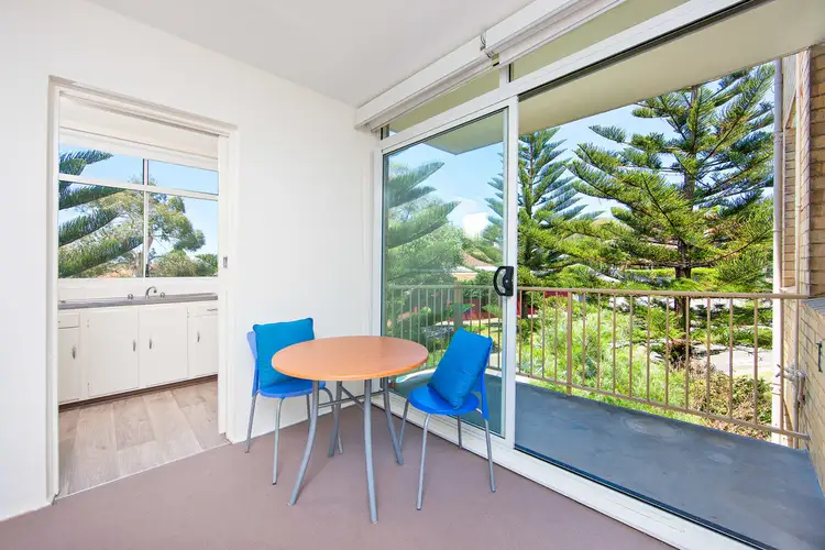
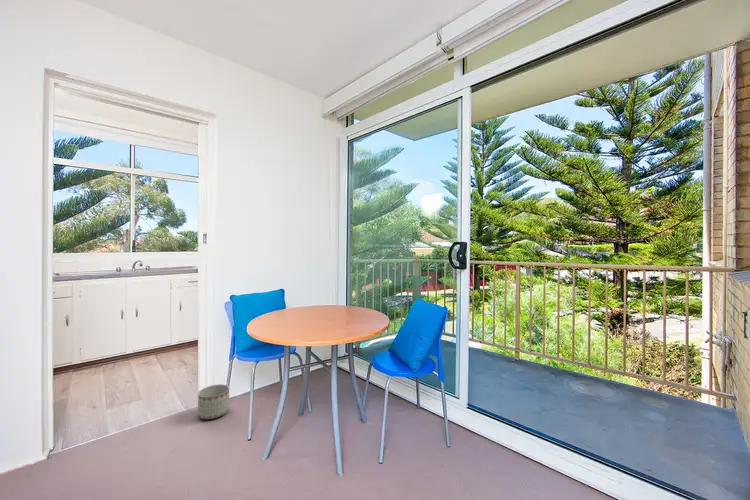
+ planter (214, 402)
